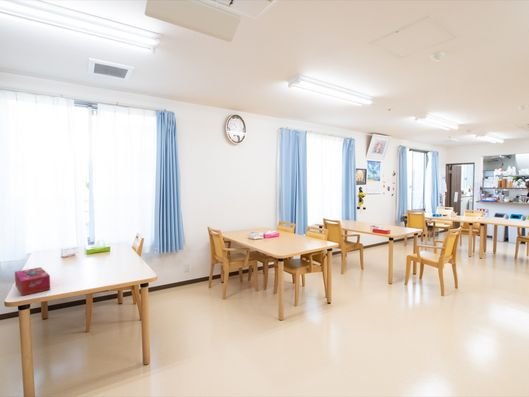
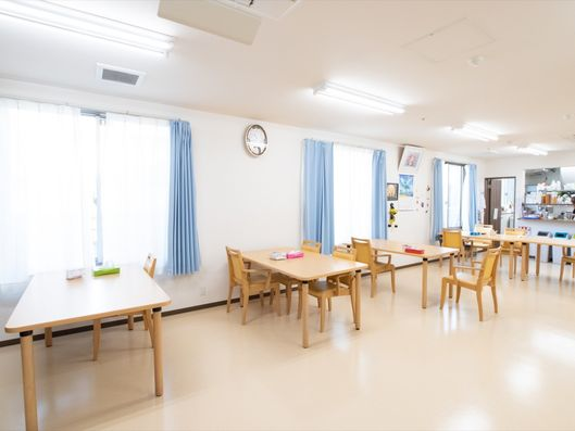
- tissue box (32, 280)
